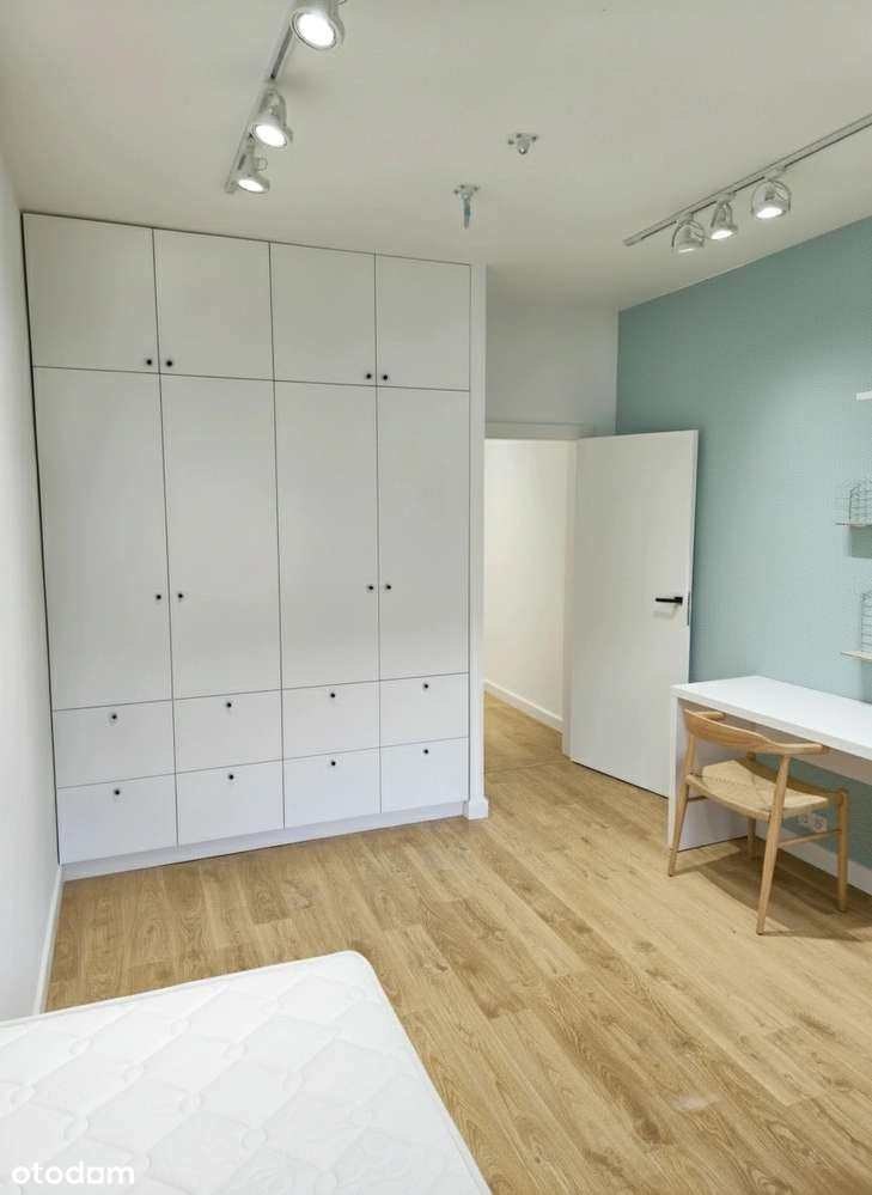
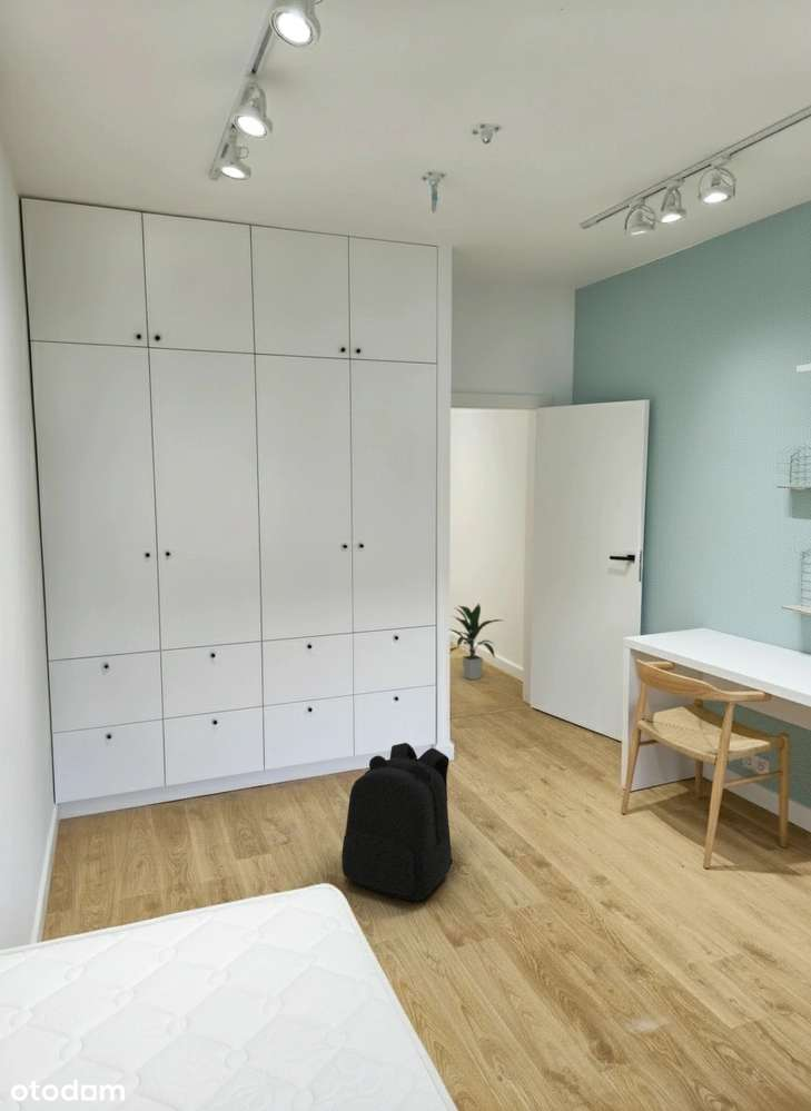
+ indoor plant (469, 639)
+ backpack (402, 815)
